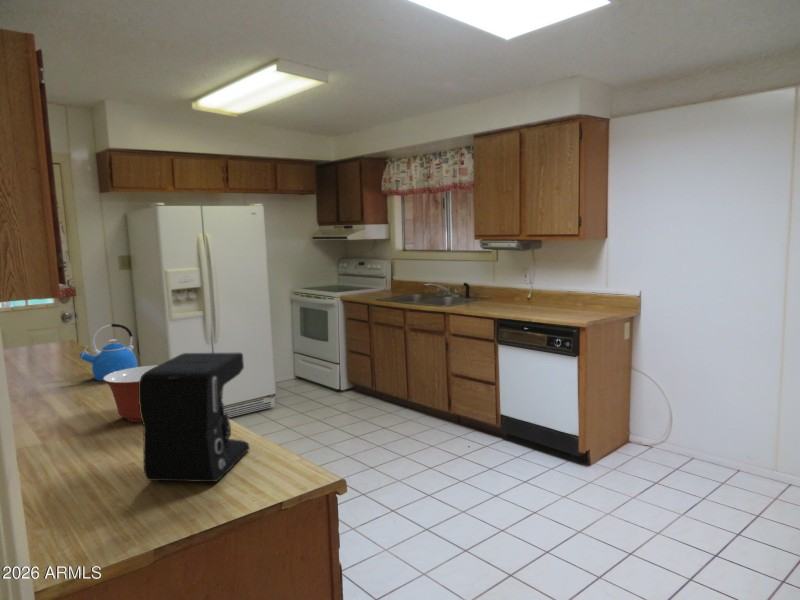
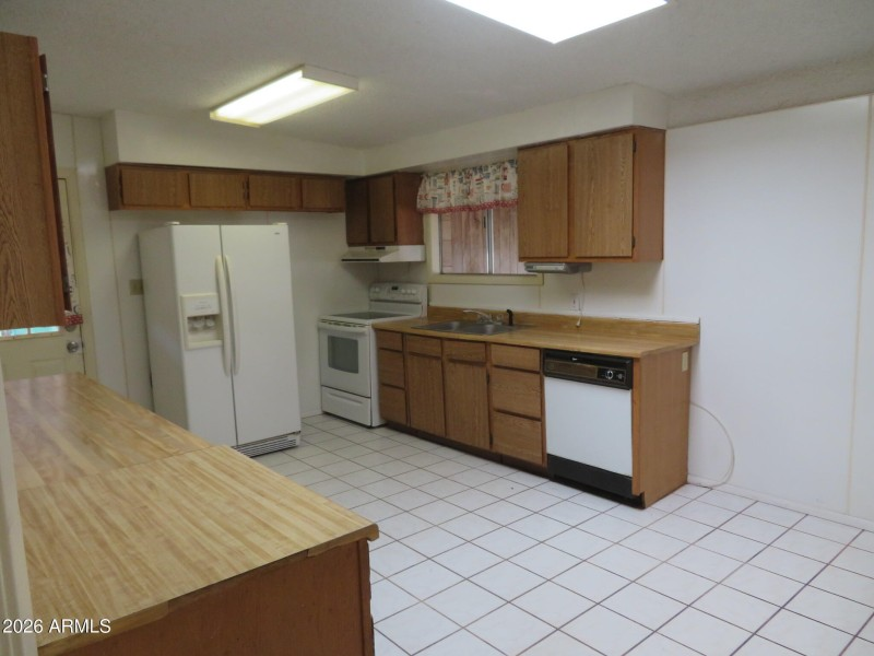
- kettle (108, 351)
- coffee maker (201, 412)
- mixing bowl (138, 394)
